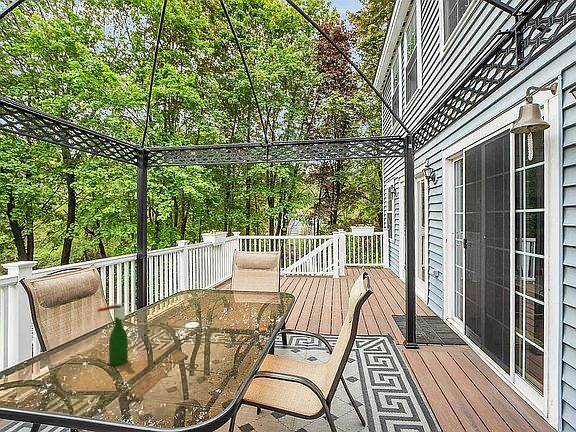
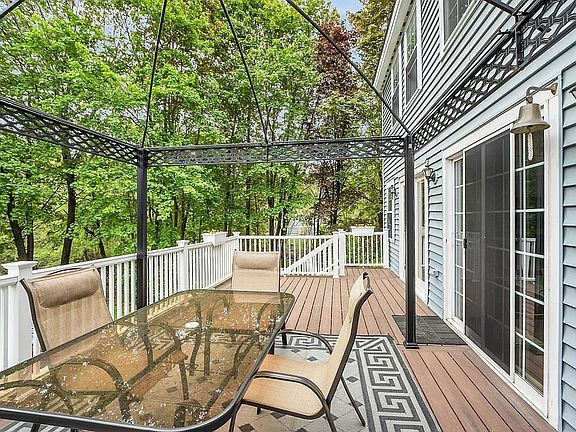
- wine bottle (114, 333)
